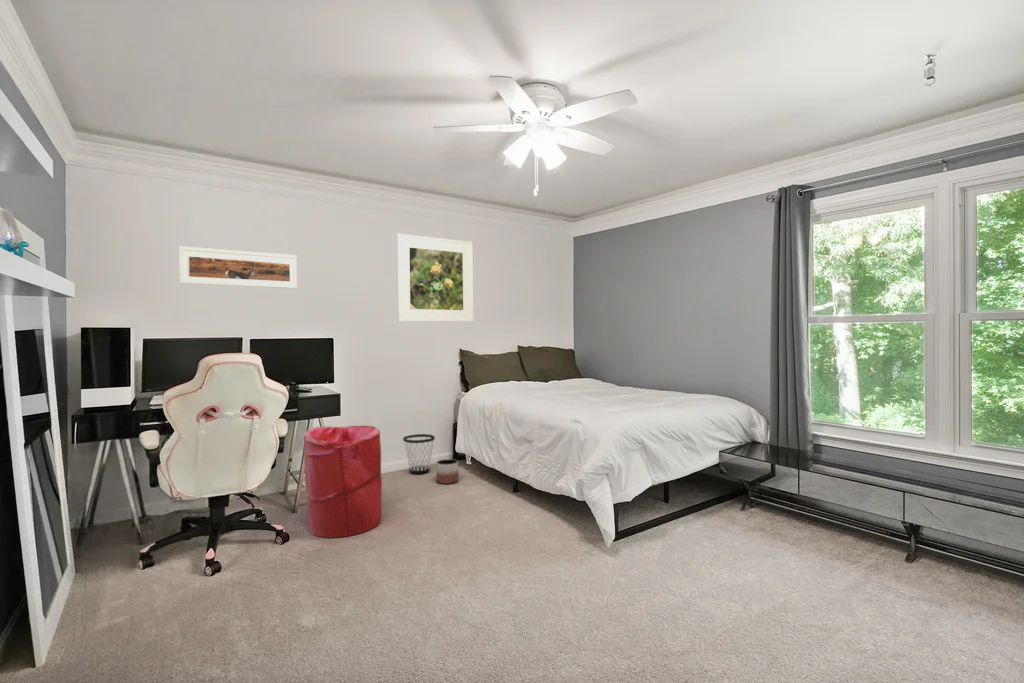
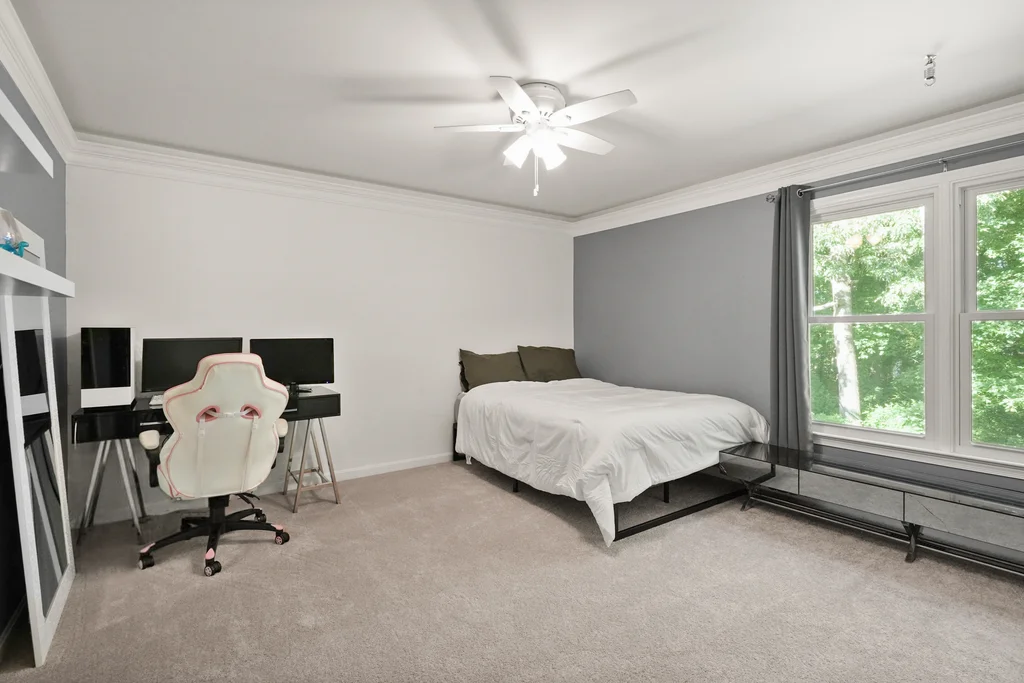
- wastebasket (418, 454)
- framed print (437, 279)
- planter (447, 471)
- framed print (241, 268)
- laundry hamper (343, 477)
